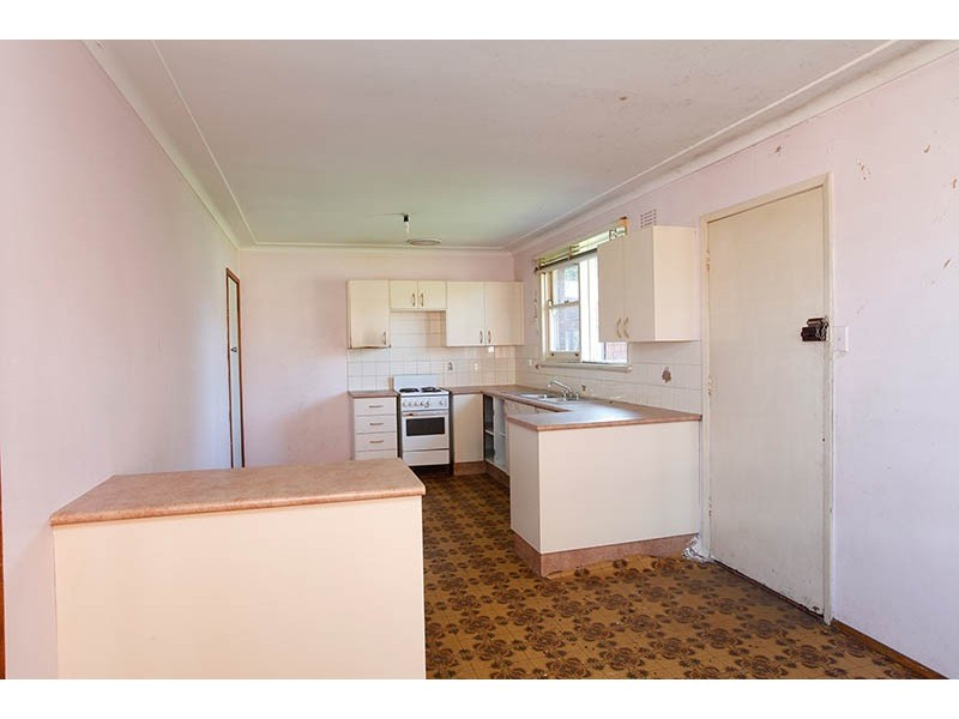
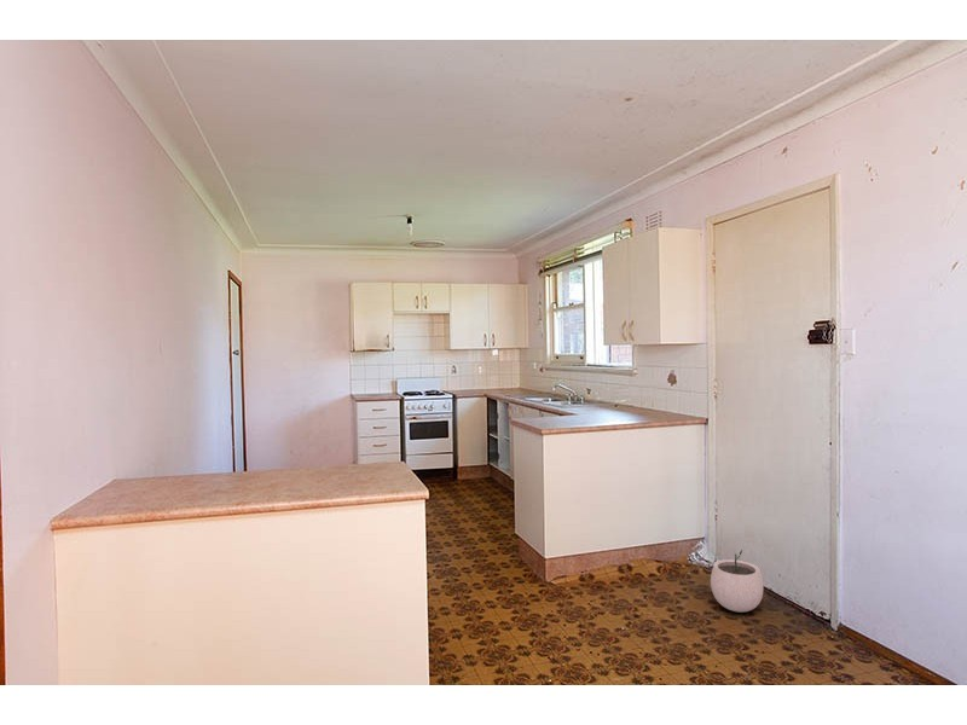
+ plant pot (736, 578)
